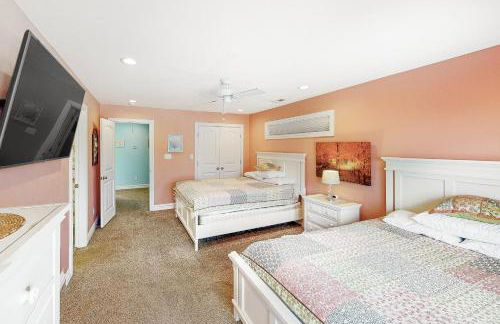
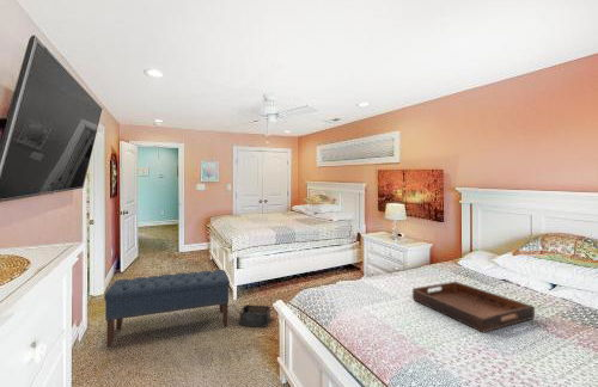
+ bench (172, 302)
+ storage bin (255, 315)
+ serving tray (466, 302)
